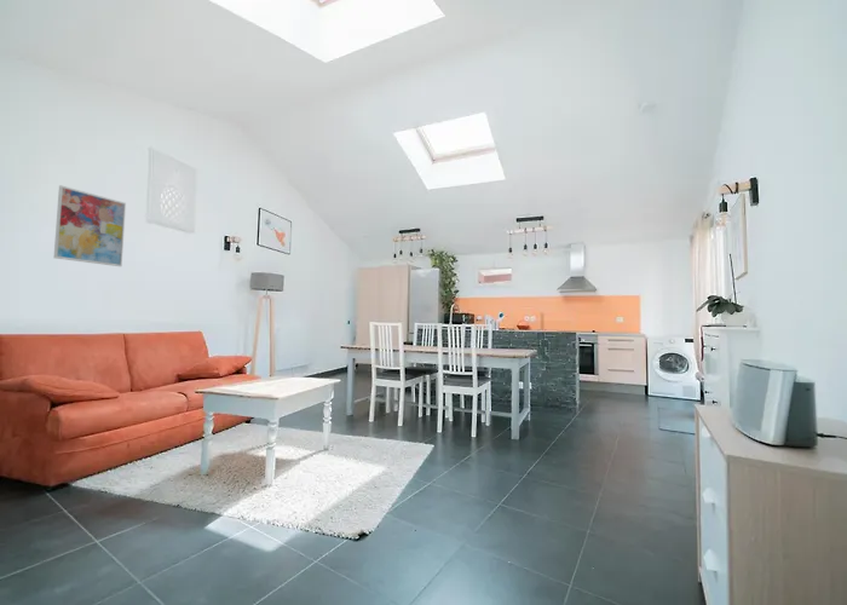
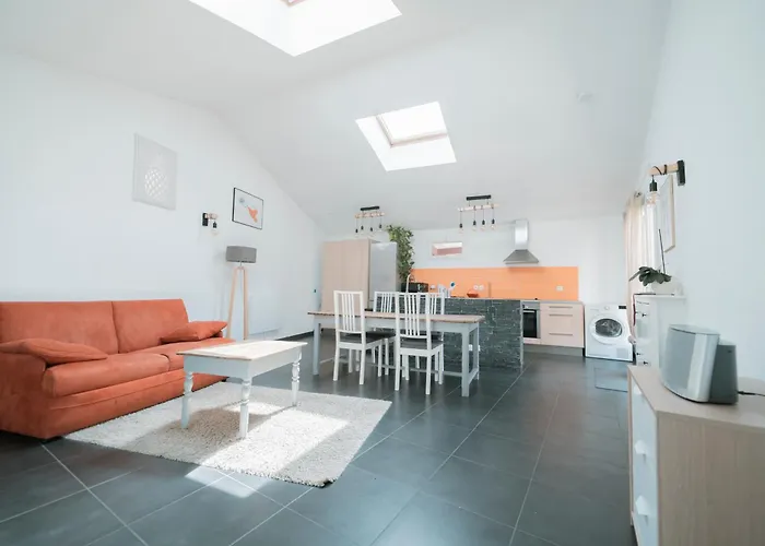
- wall art (92, 227)
